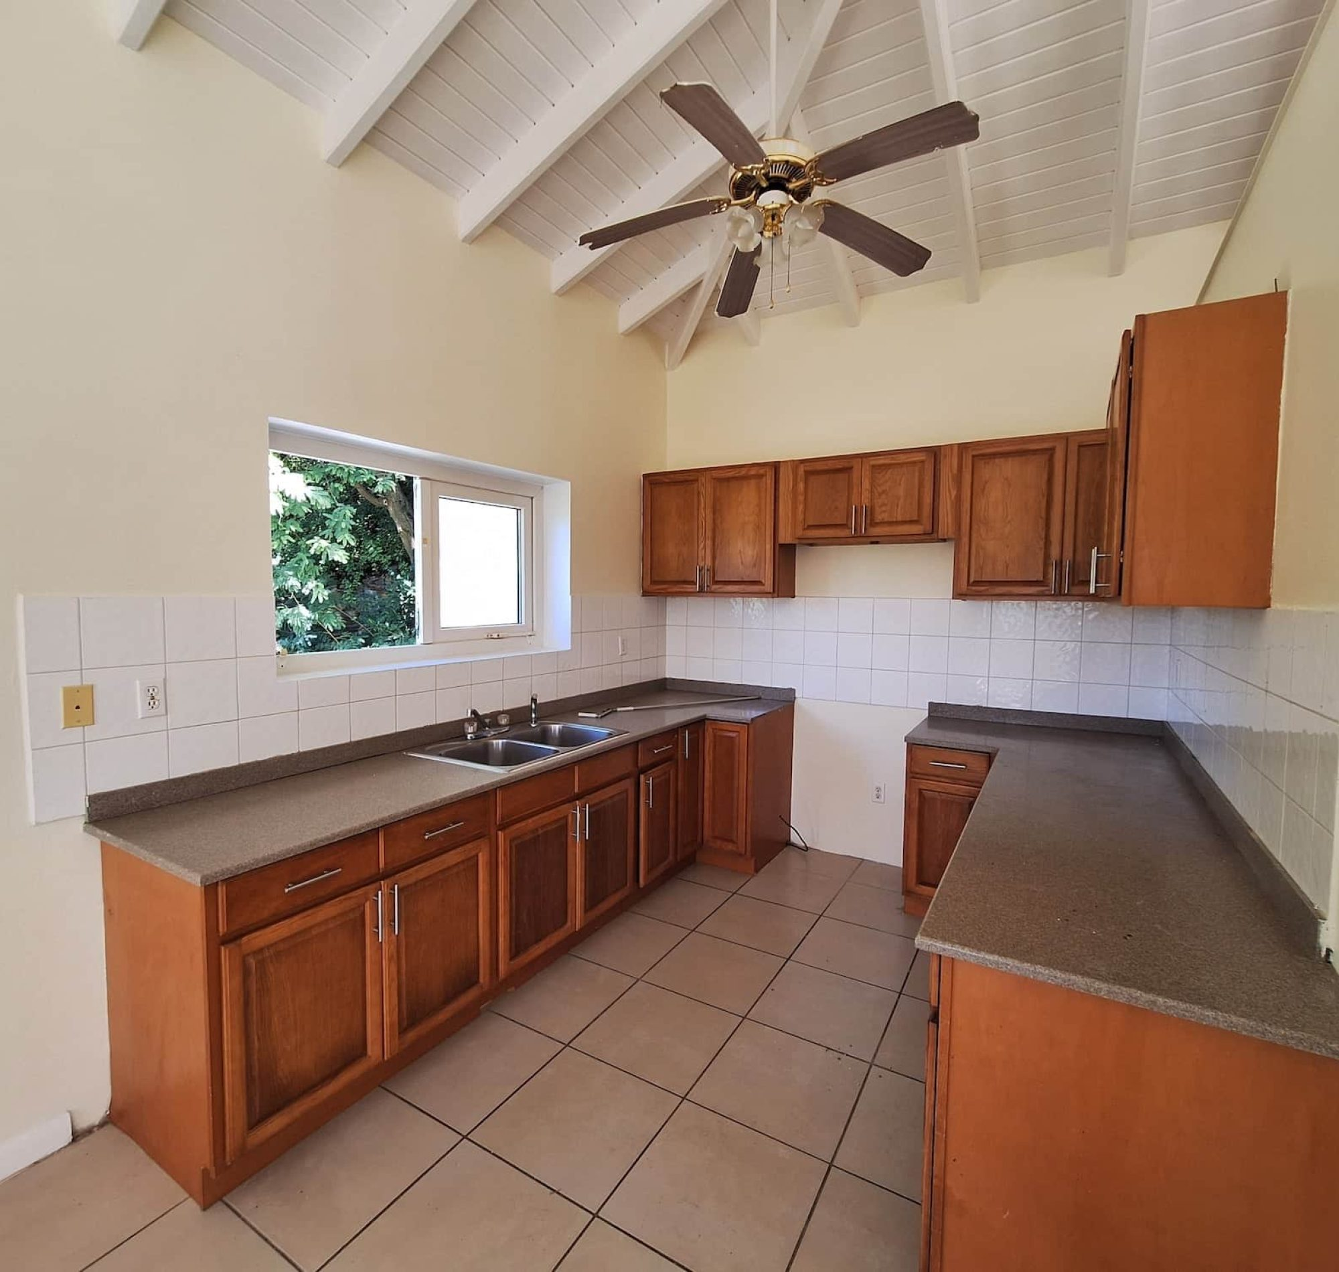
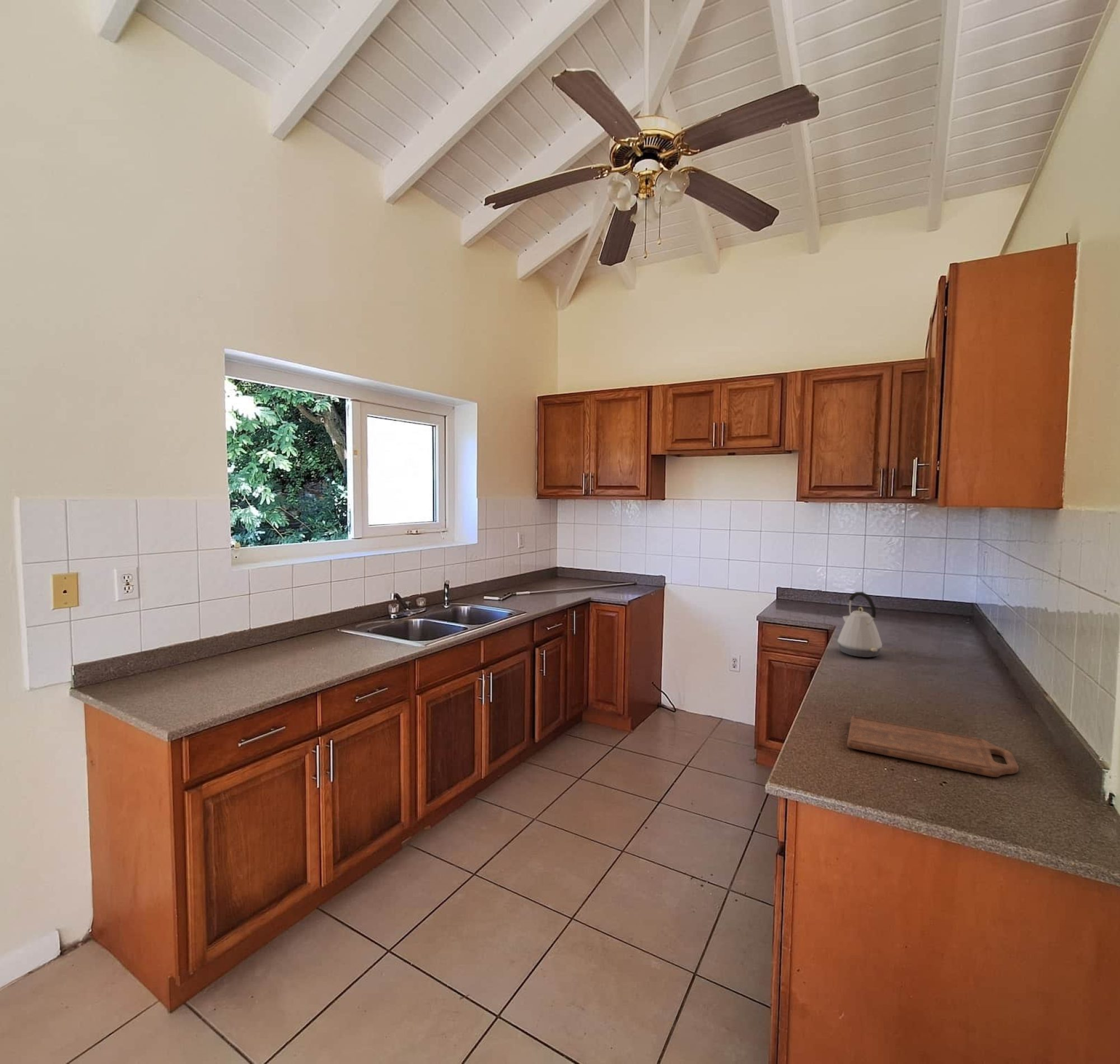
+ kettle (859, 622)
+ cutting board (927, 745)
